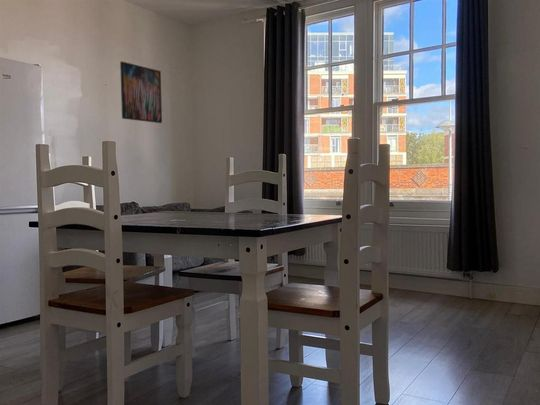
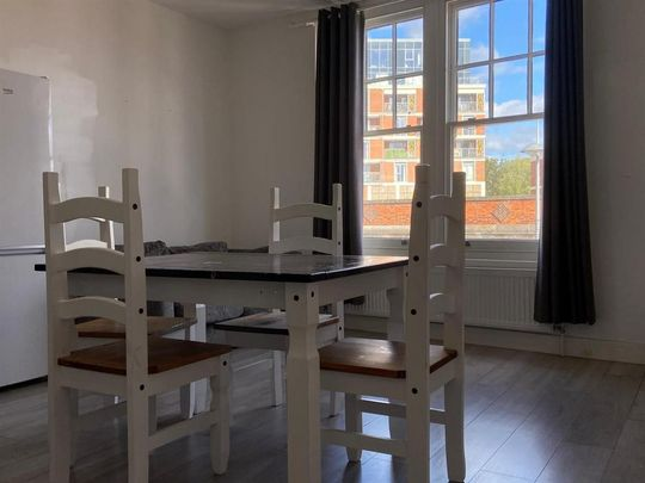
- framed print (142, 93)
